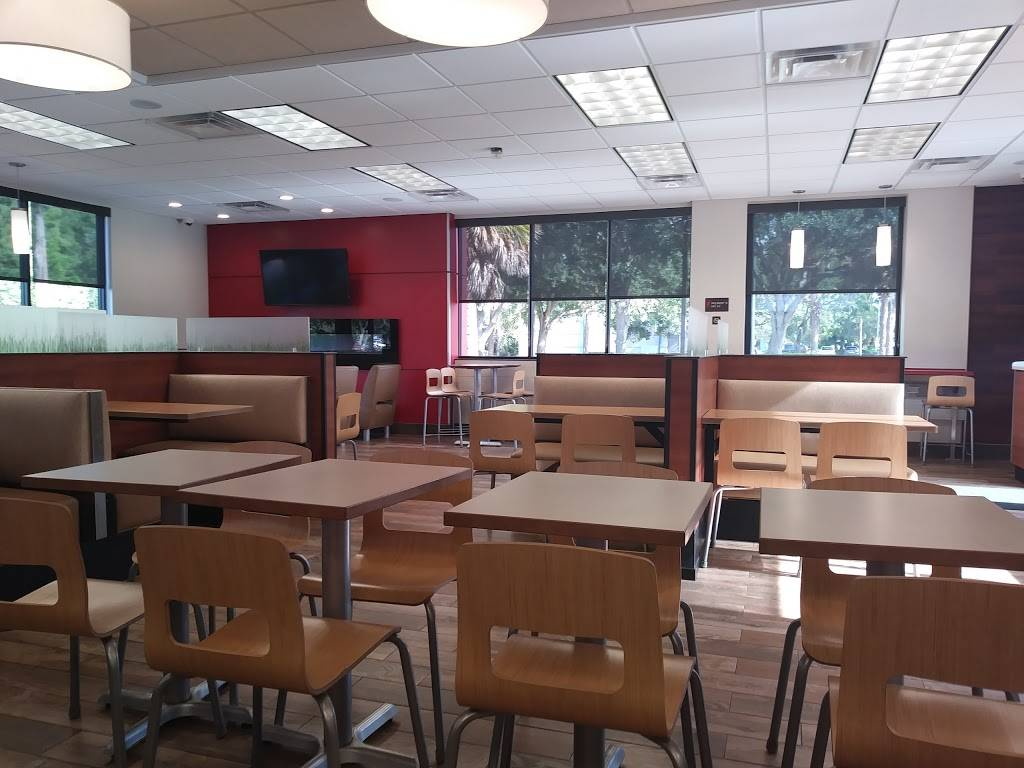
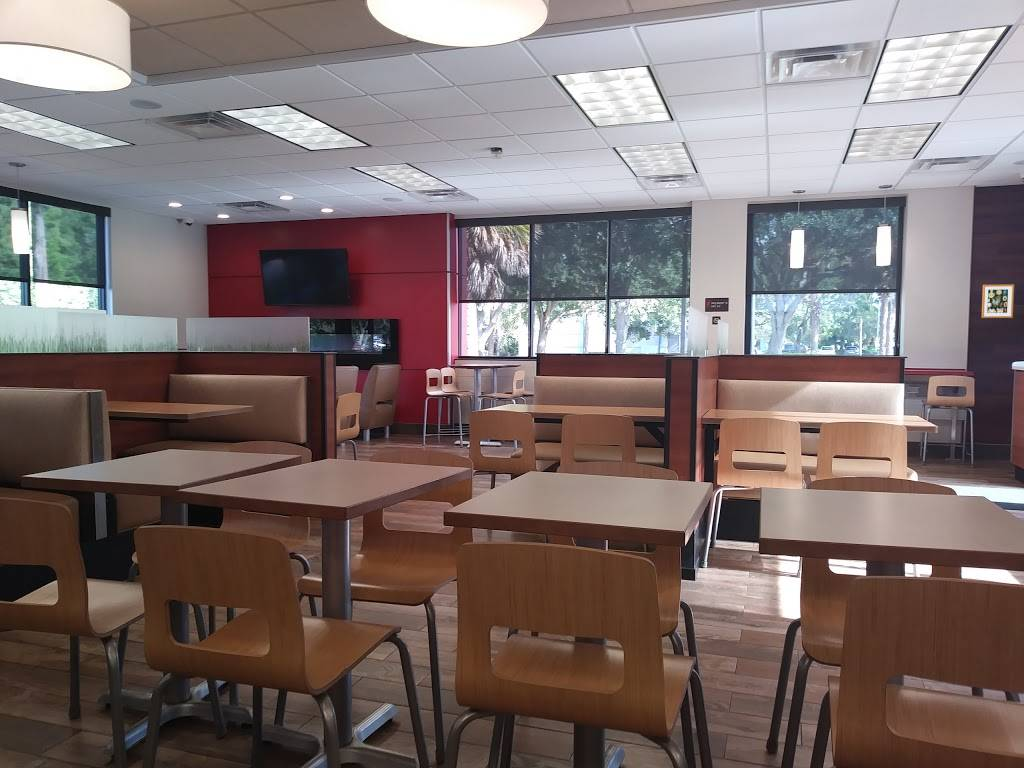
+ wall art (997, 301)
